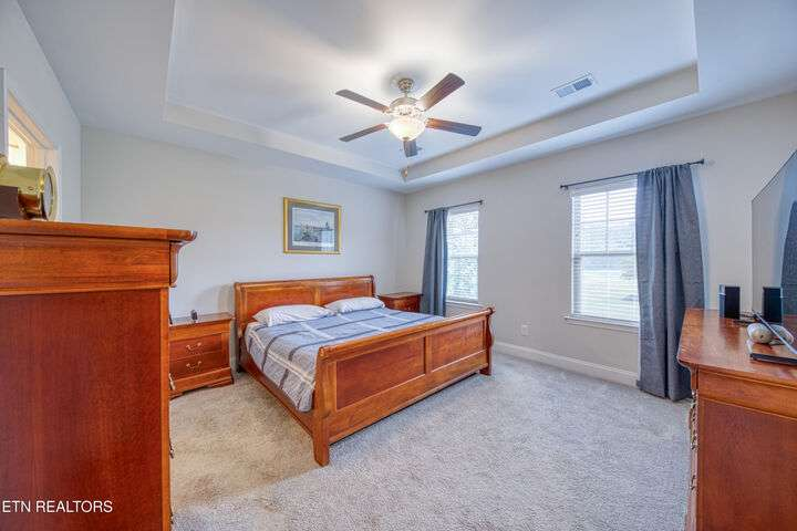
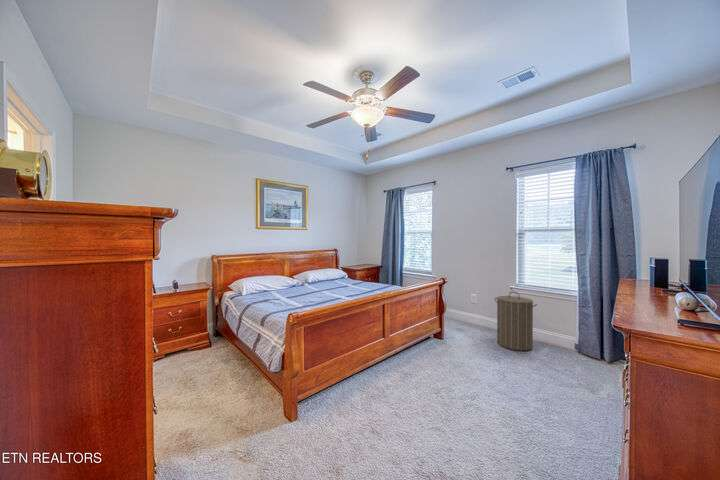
+ laundry hamper (514, 318)
